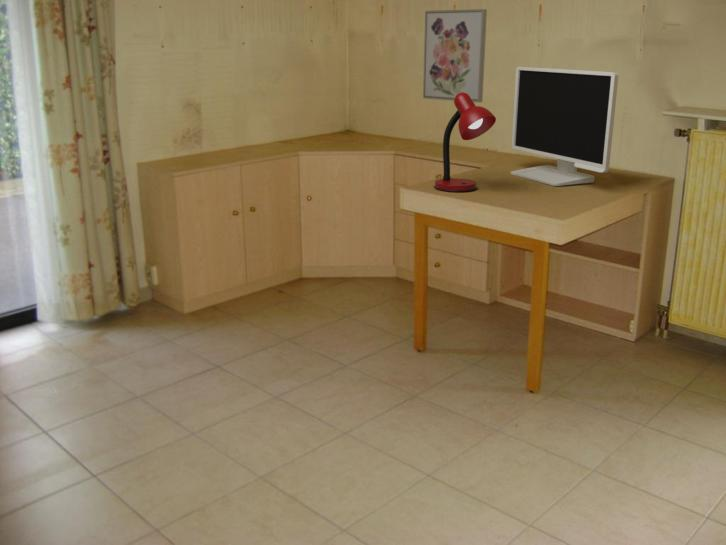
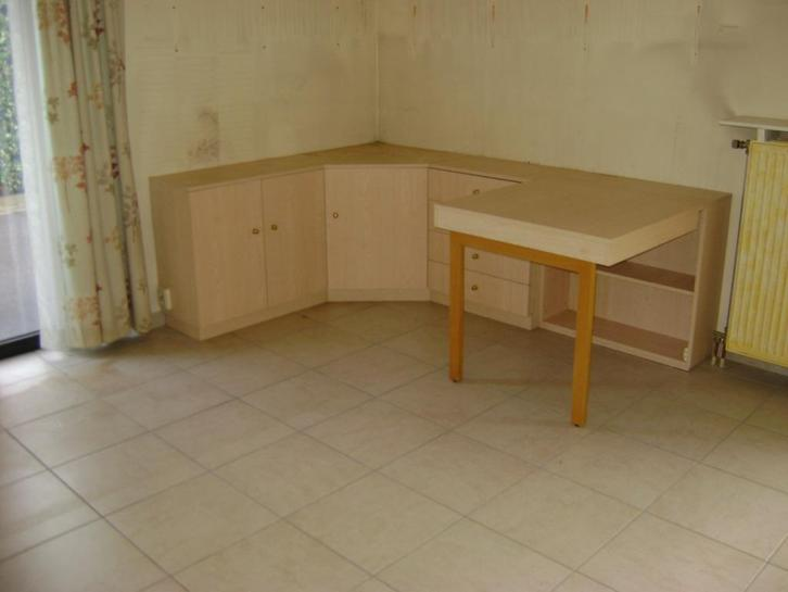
- wall art (453, 55)
- monitor (558, 125)
- desk lamp (464, 139)
